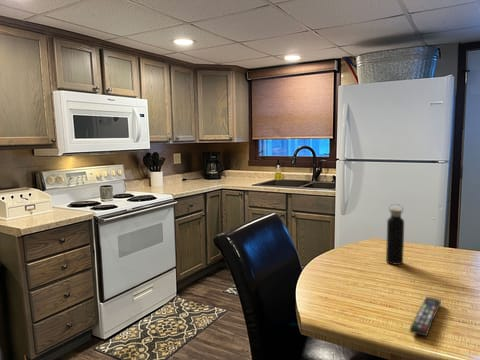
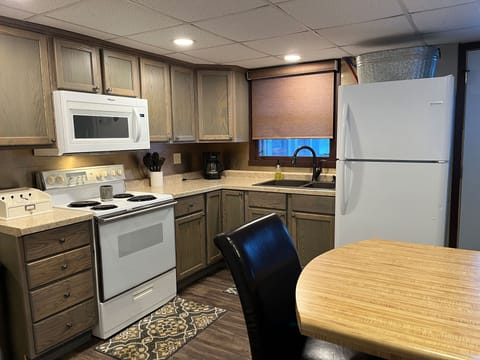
- water bottle (395, 233)
- remote control (426, 314)
